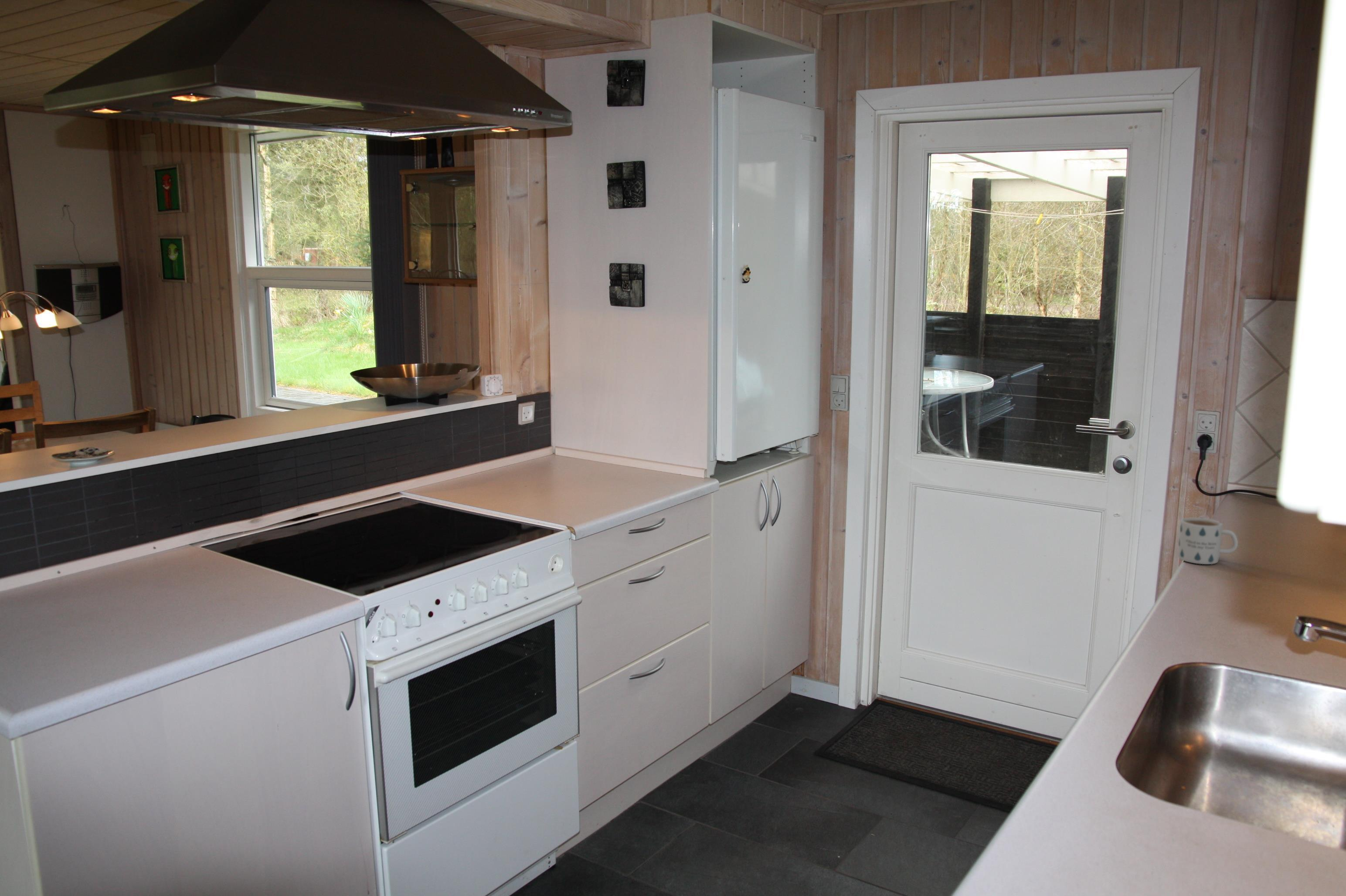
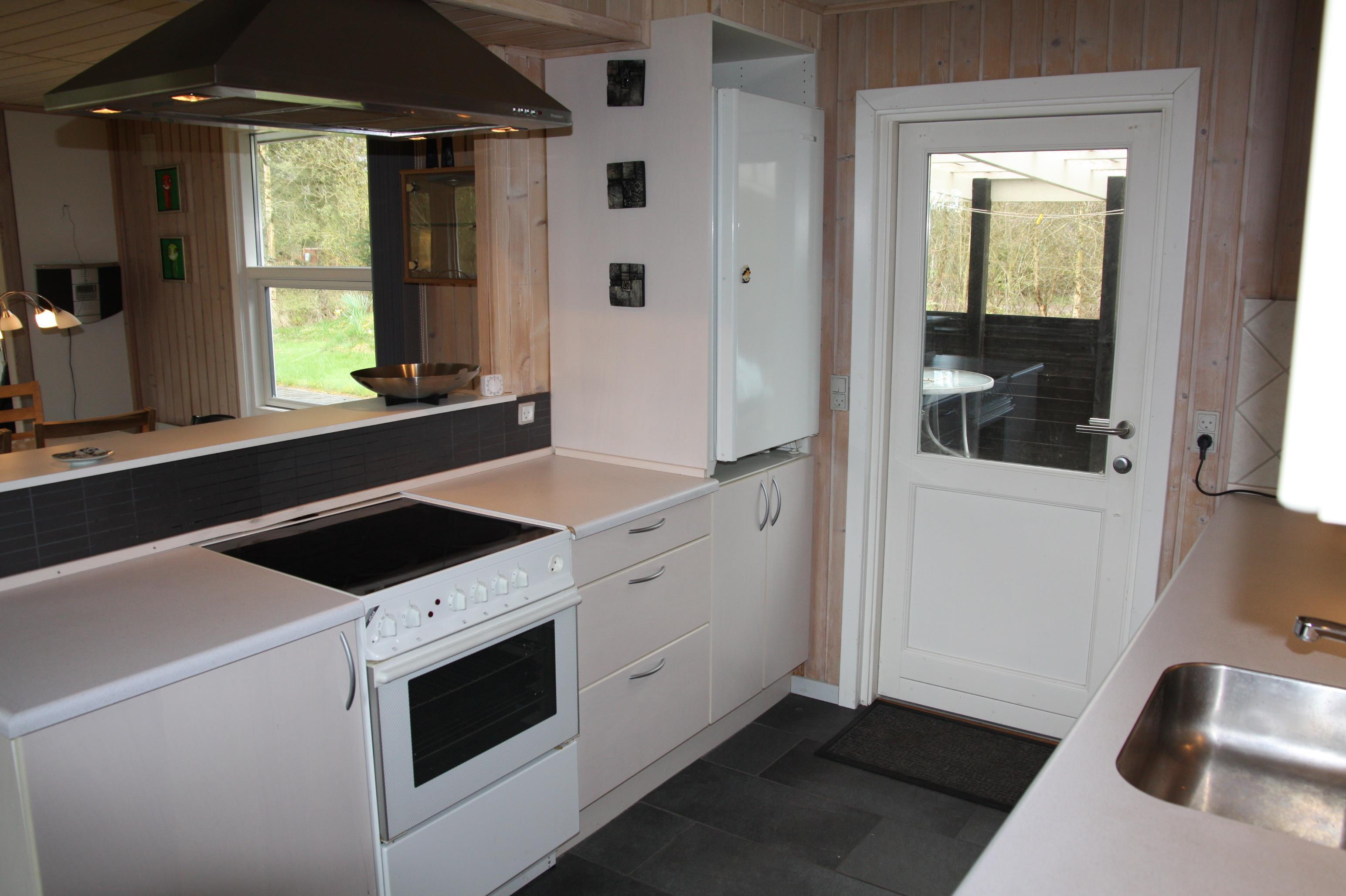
- mug (1208, 542)
